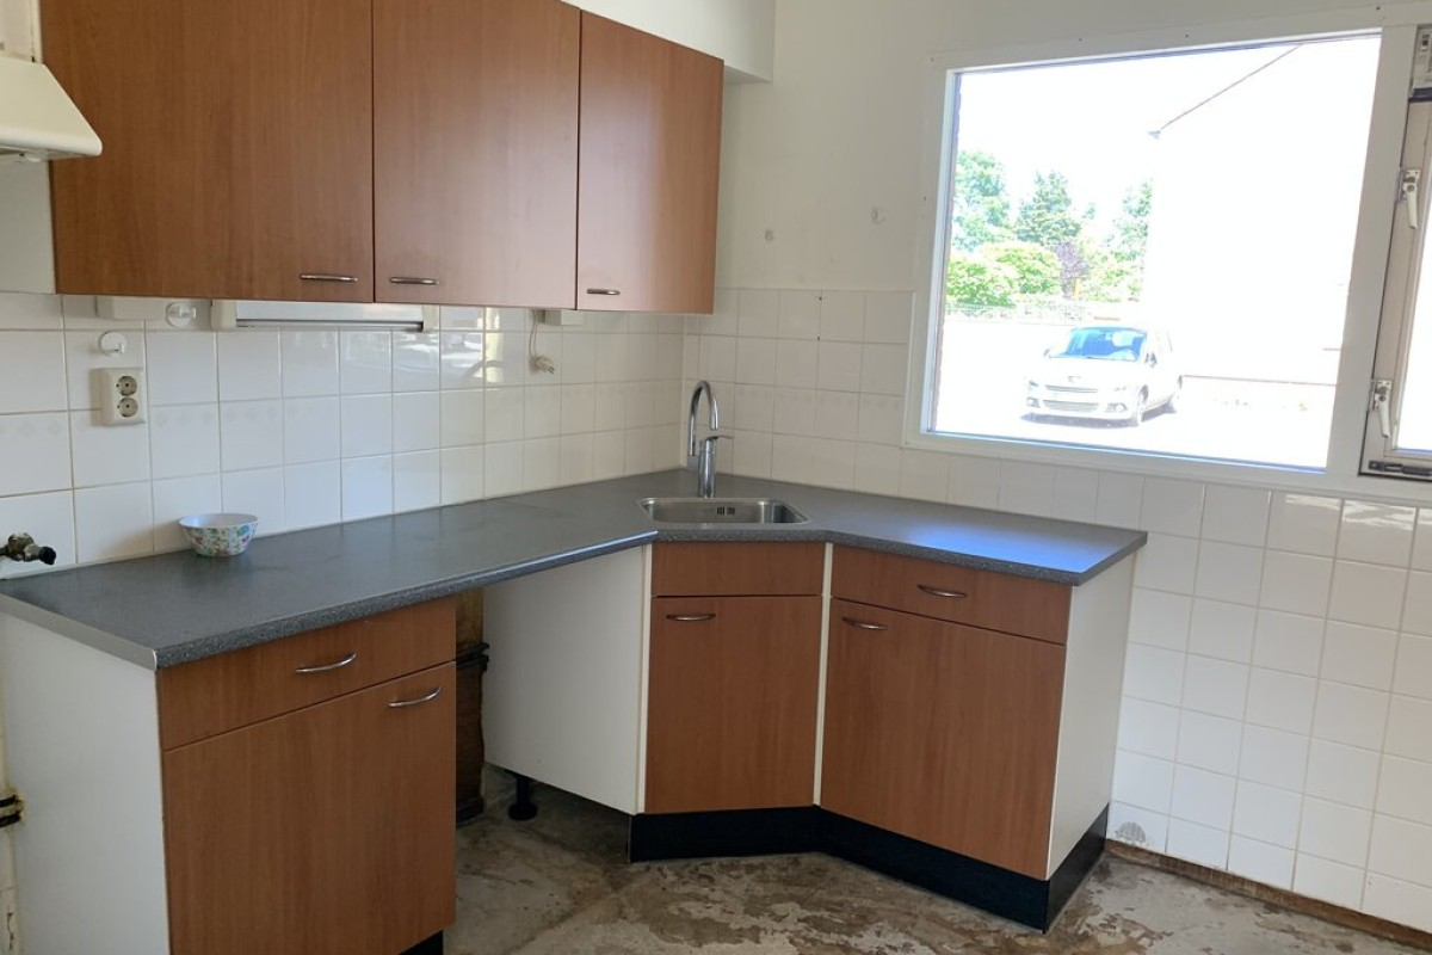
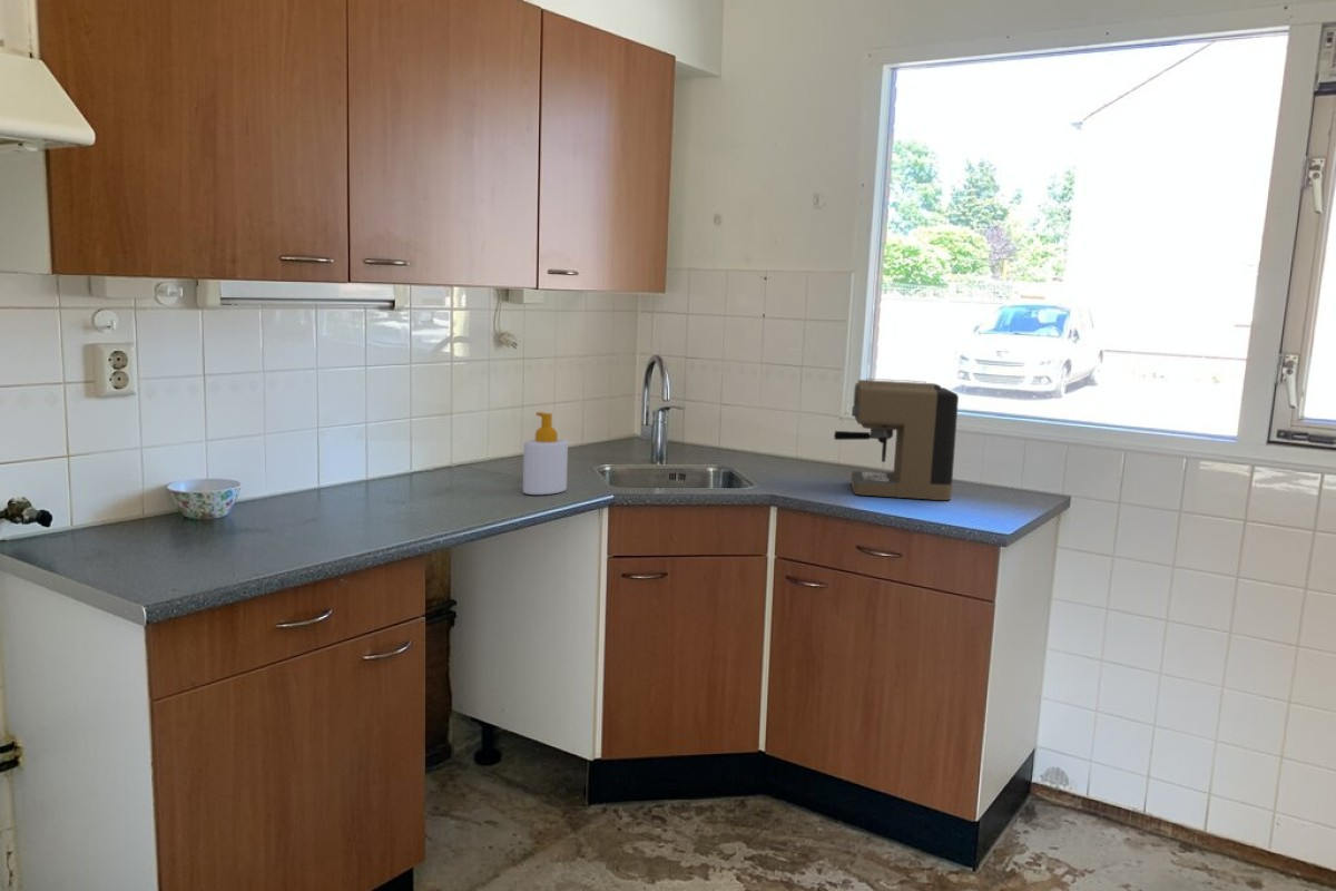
+ soap bottle (546, 452)
+ coffee maker (892, 435)
